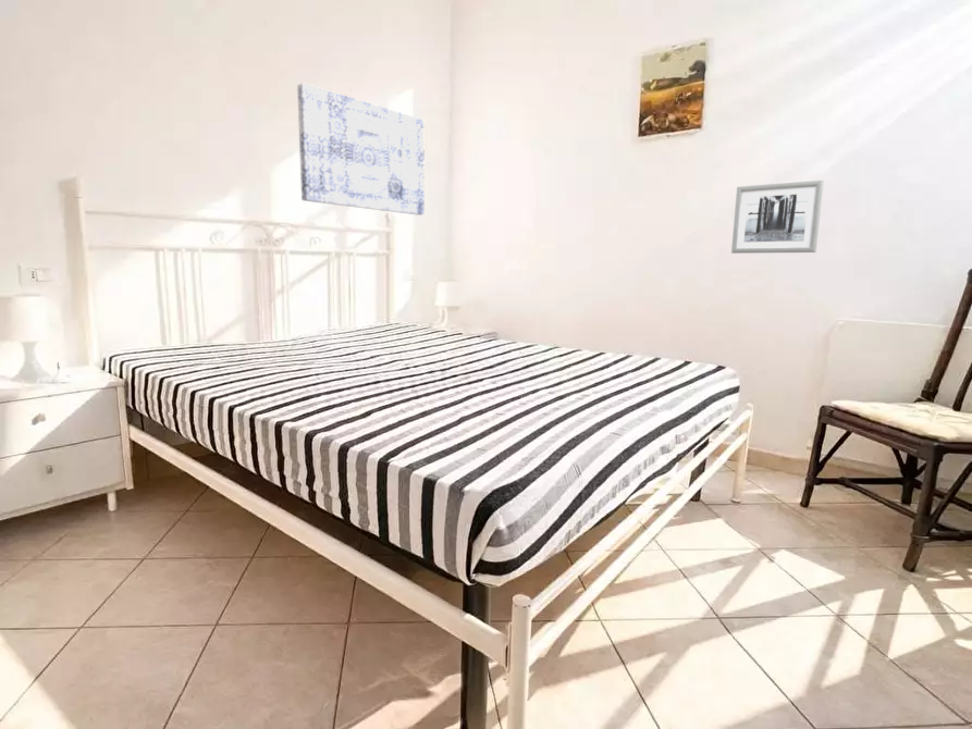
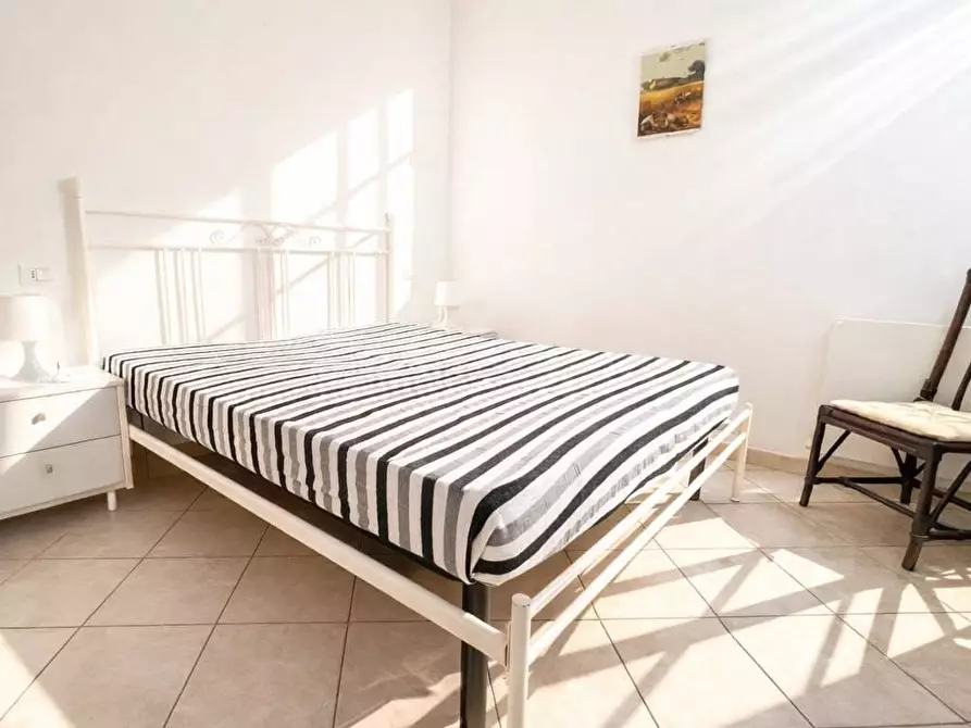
- wall art (775, 219)
- wall art (367, 157)
